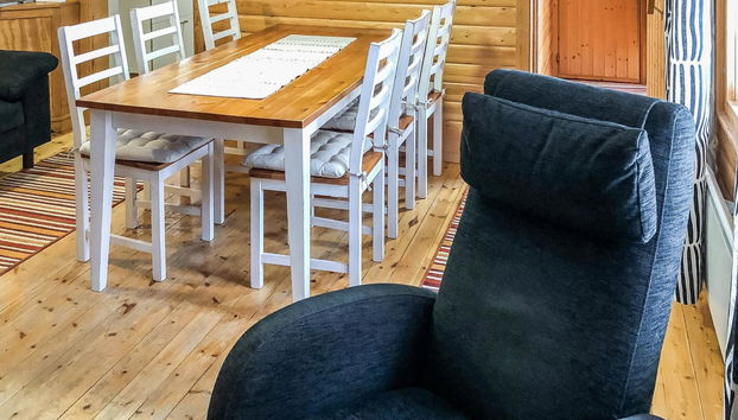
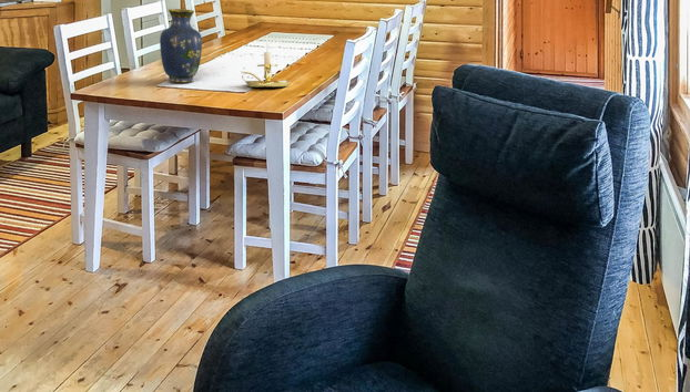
+ vase (181, 45)
+ candle holder (264, 62)
